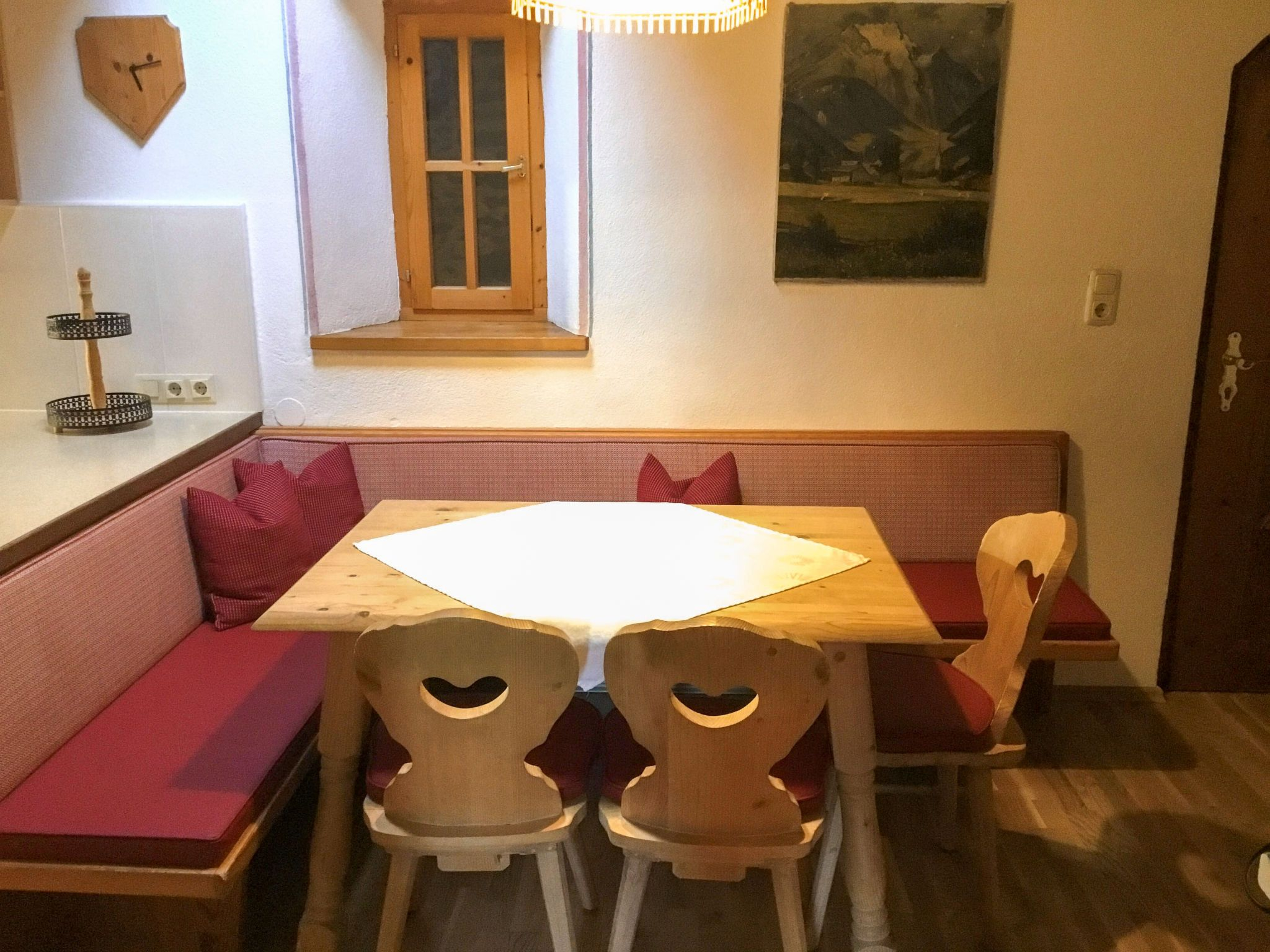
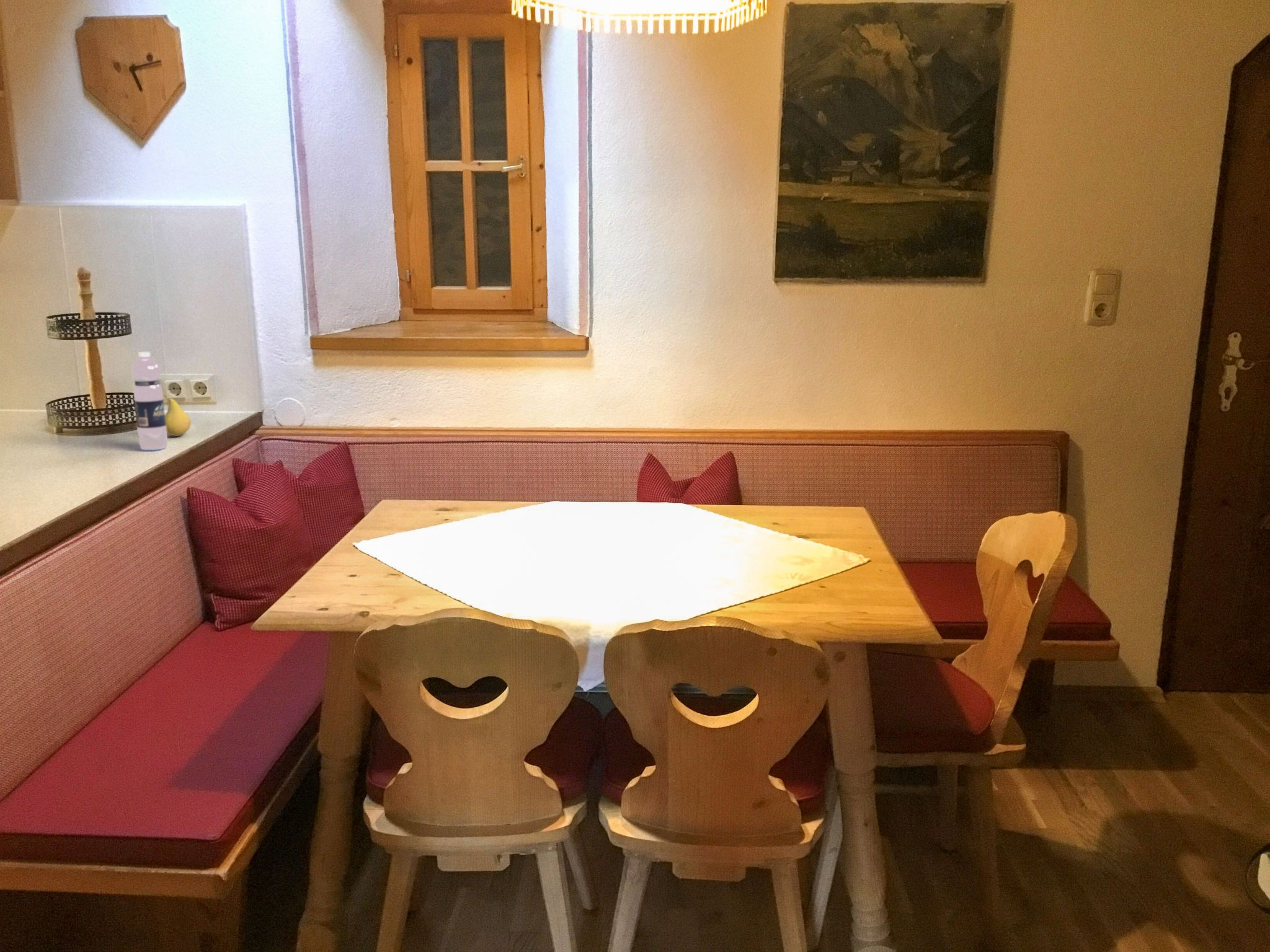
+ fruit (174, 414)
+ water bottle (149, 400)
